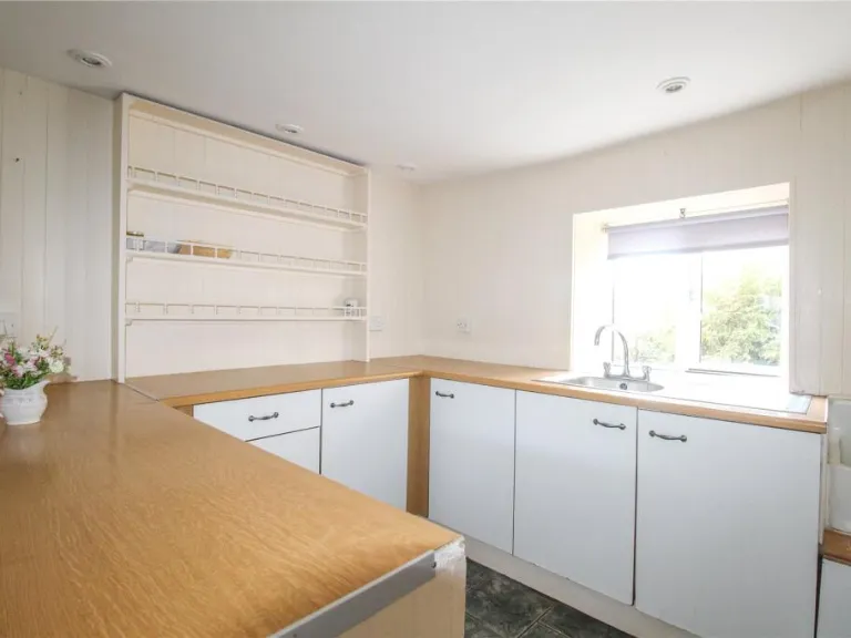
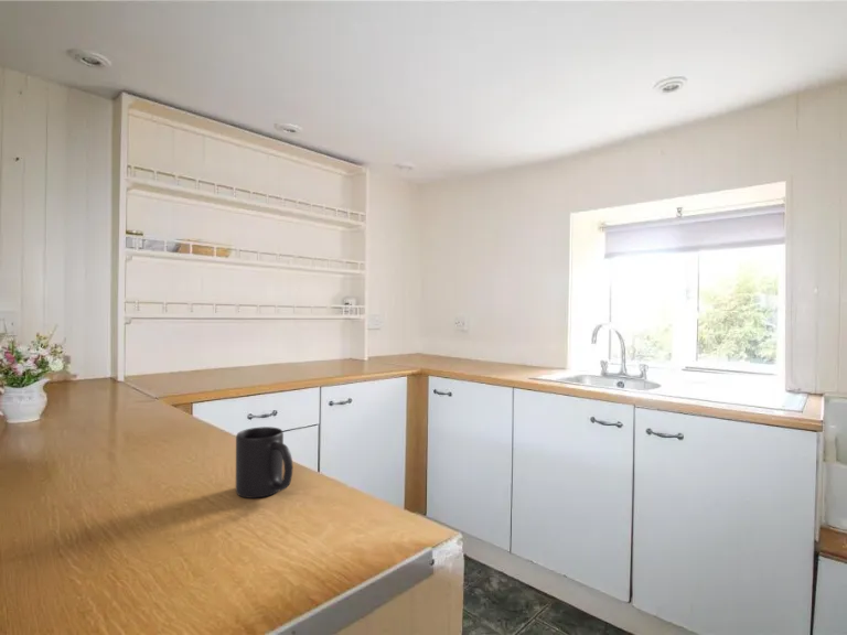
+ mug (267, 463)
